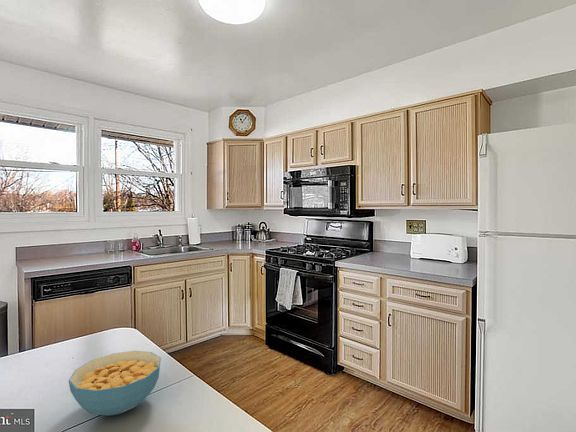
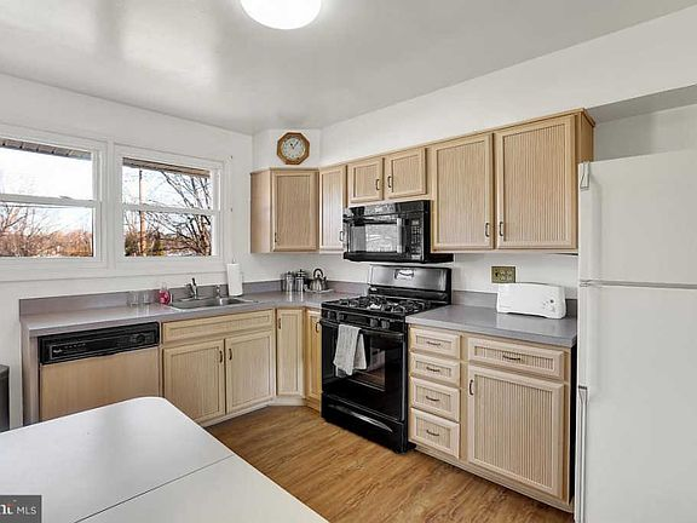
- cereal bowl (118, 387)
